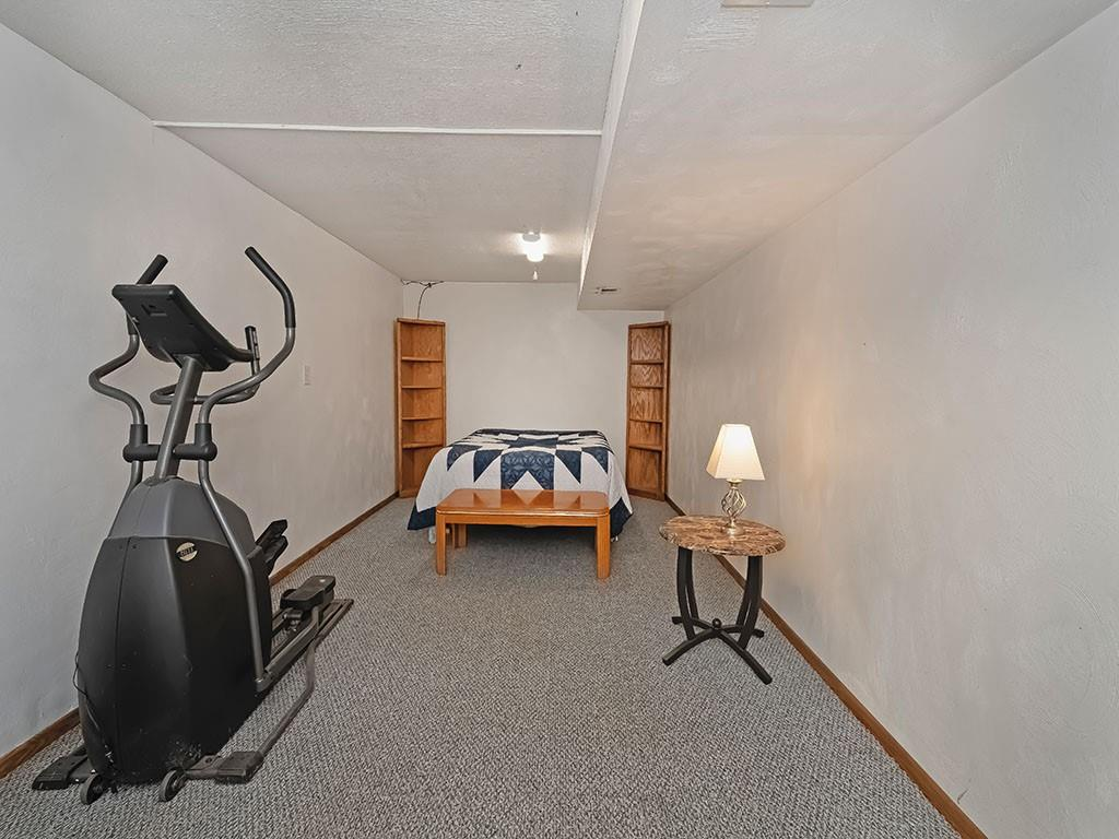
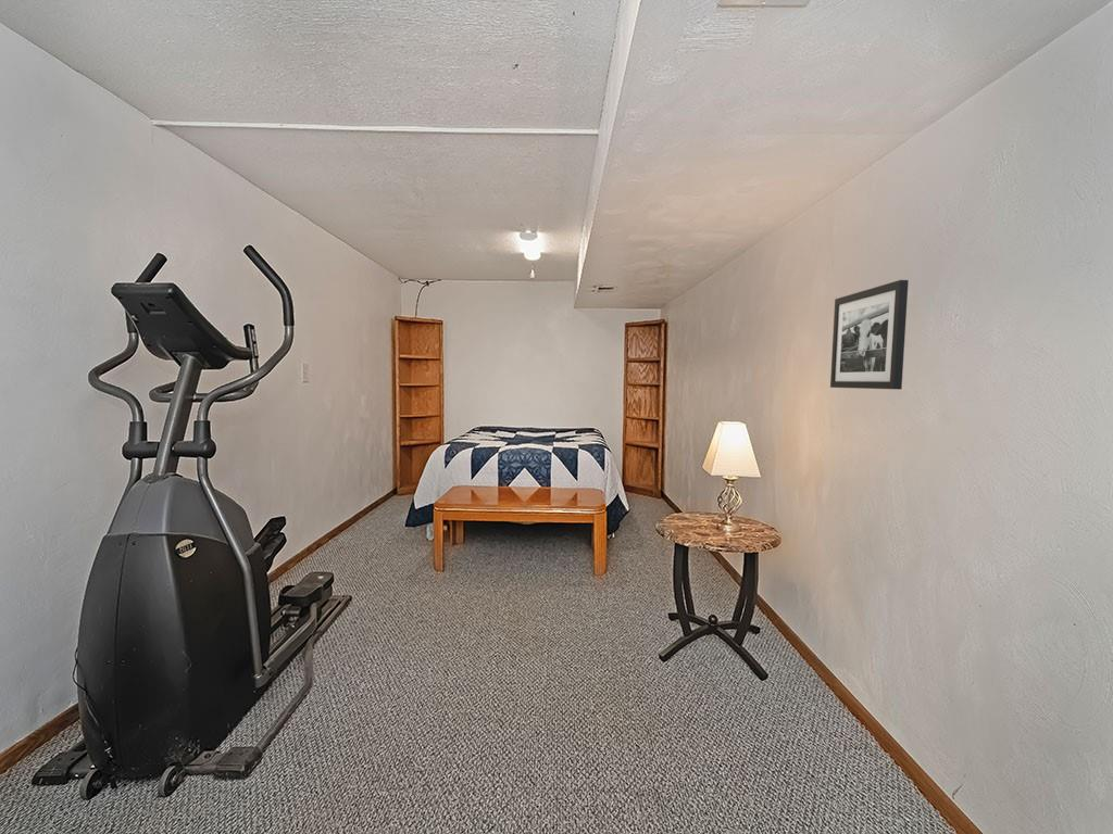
+ picture frame (864, 339)
